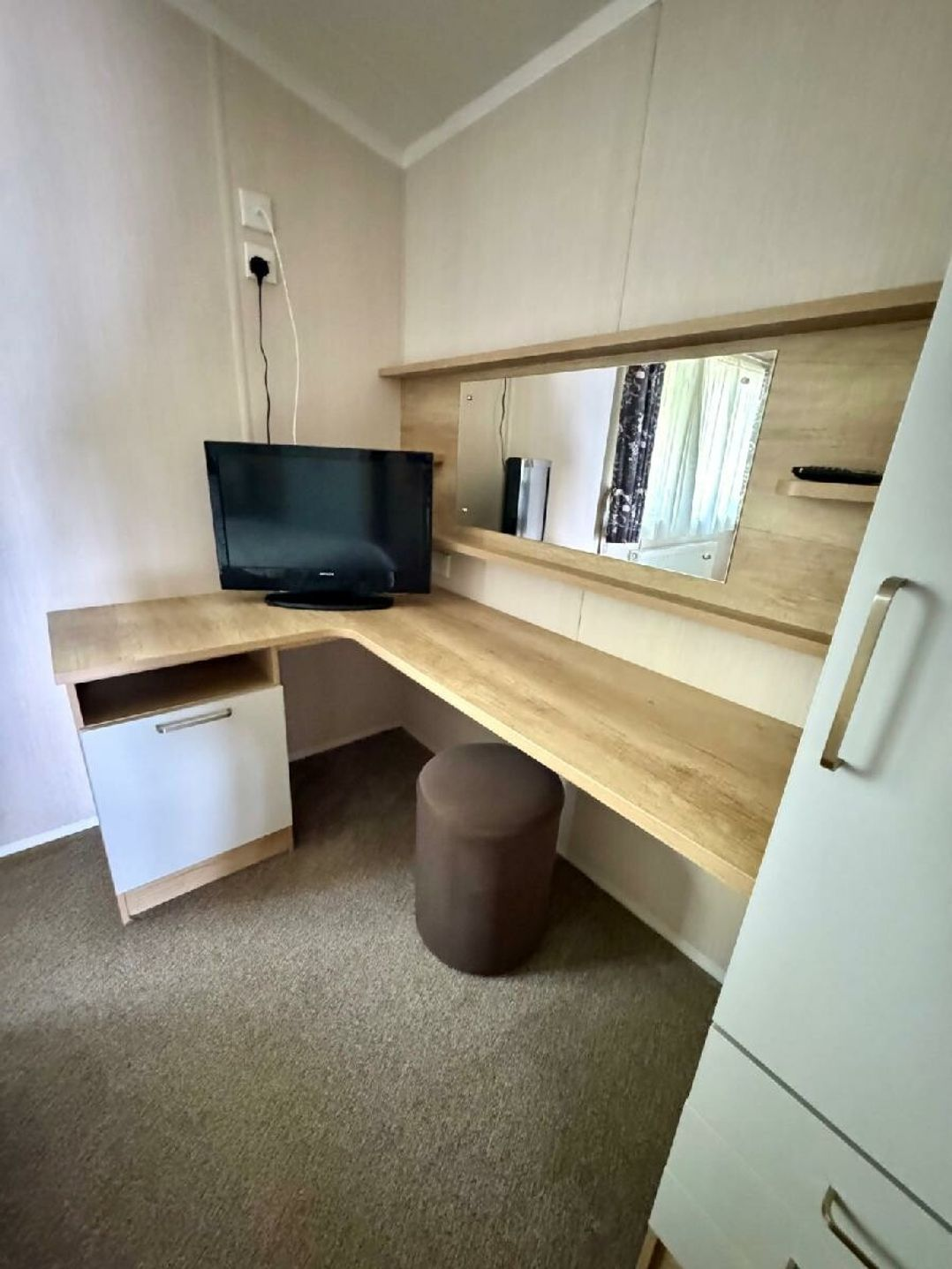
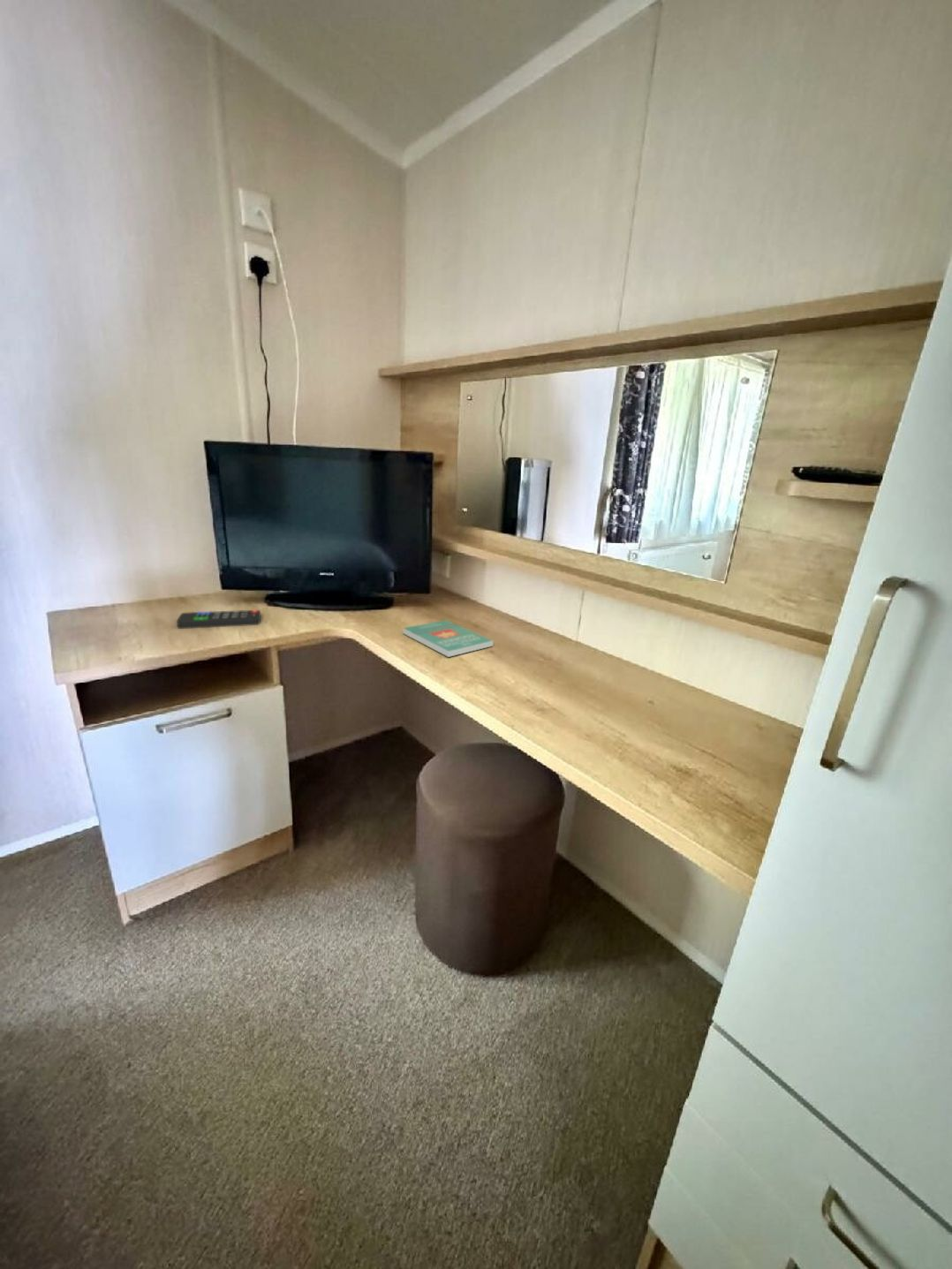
+ book (447, 637)
+ remote control (220, 618)
